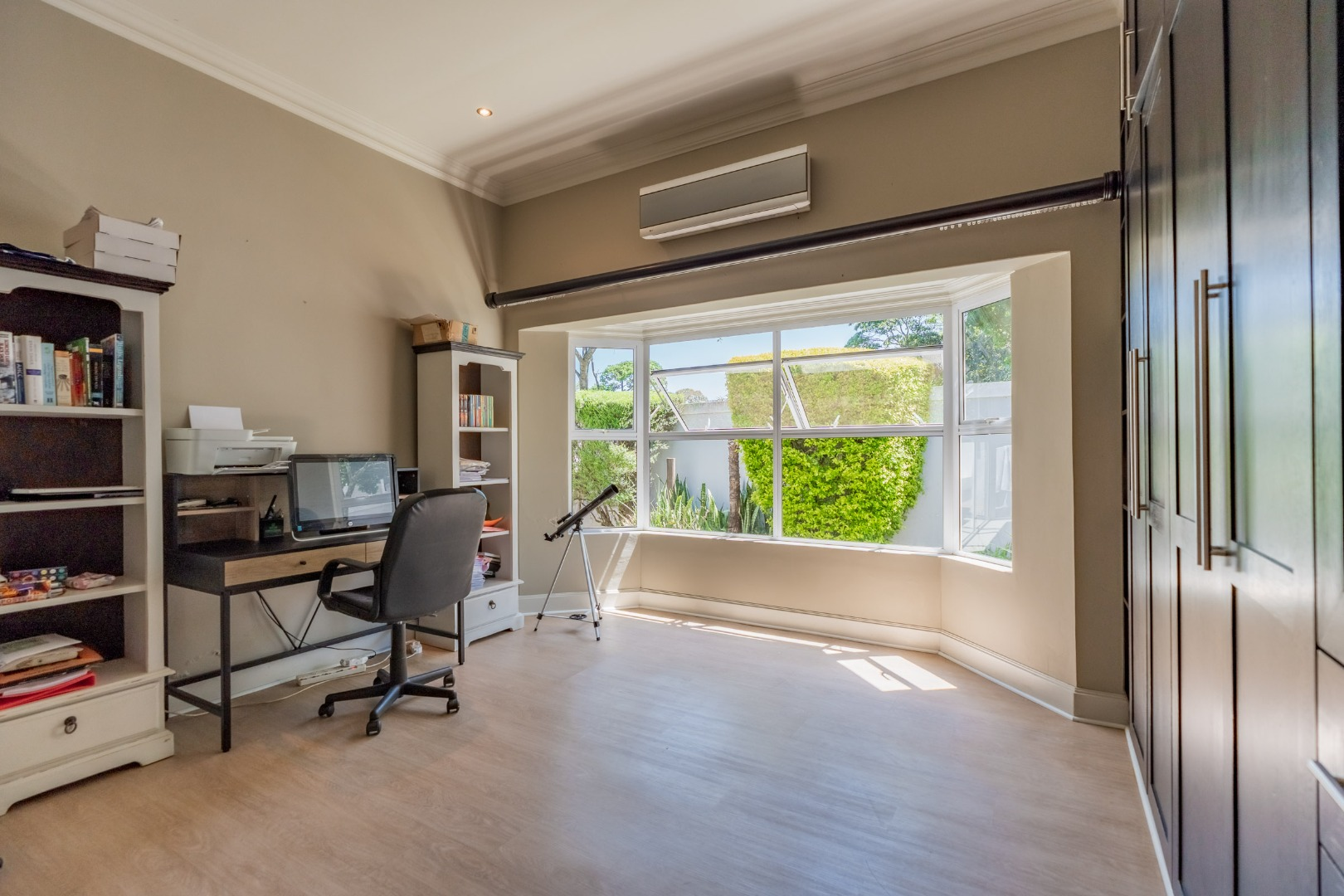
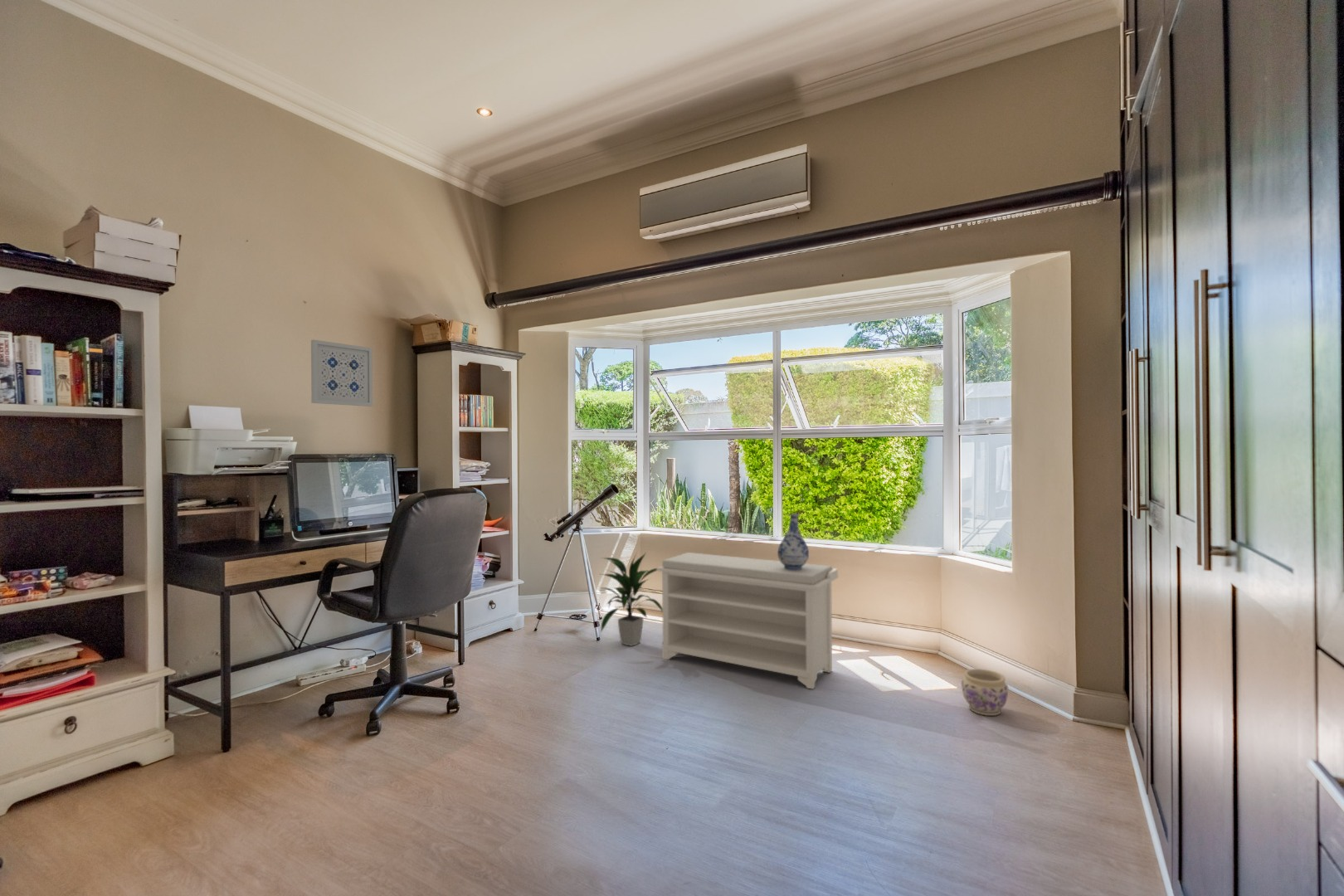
+ indoor plant (626, 597)
+ bench (744, 613)
+ vase (793, 540)
+ planter (984, 692)
+ wall art (343, 374)
